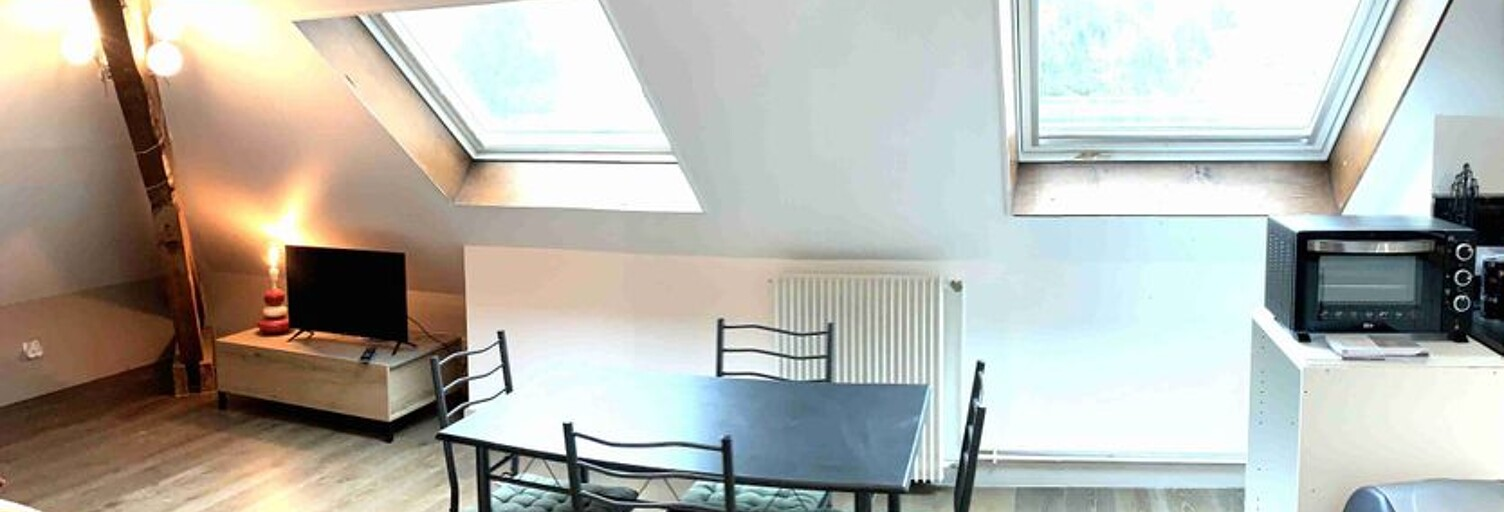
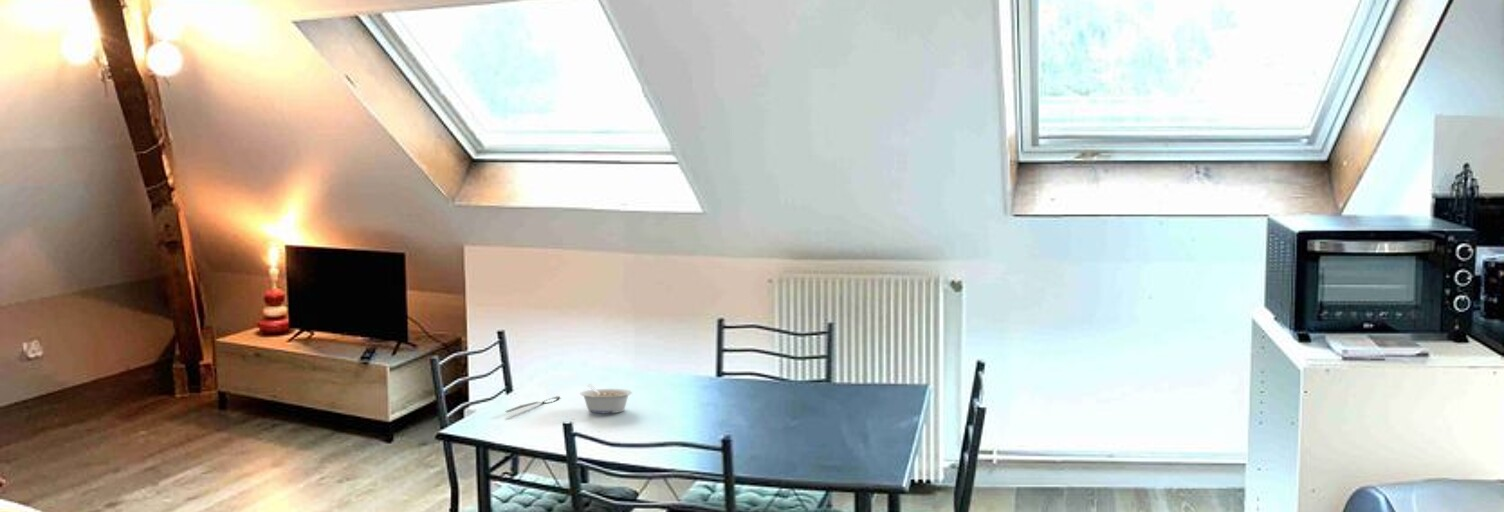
+ legume (604, 399)
+ spoon (533, 404)
